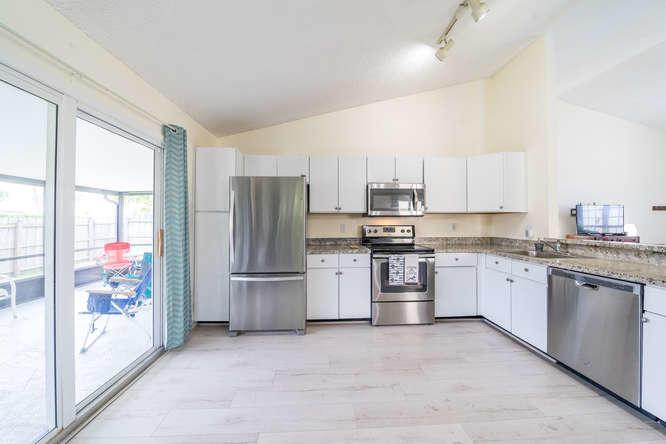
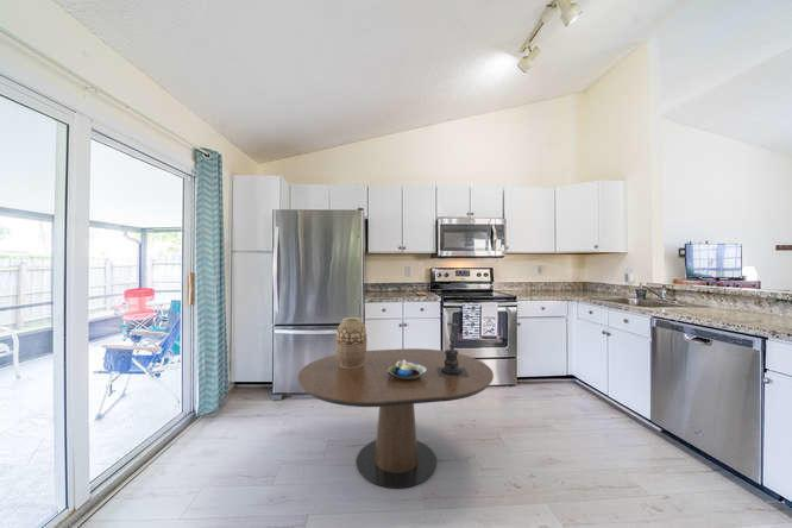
+ dining table (398, 420)
+ candle holder (452, 342)
+ vase (351, 341)
+ decorative bowl (401, 367)
